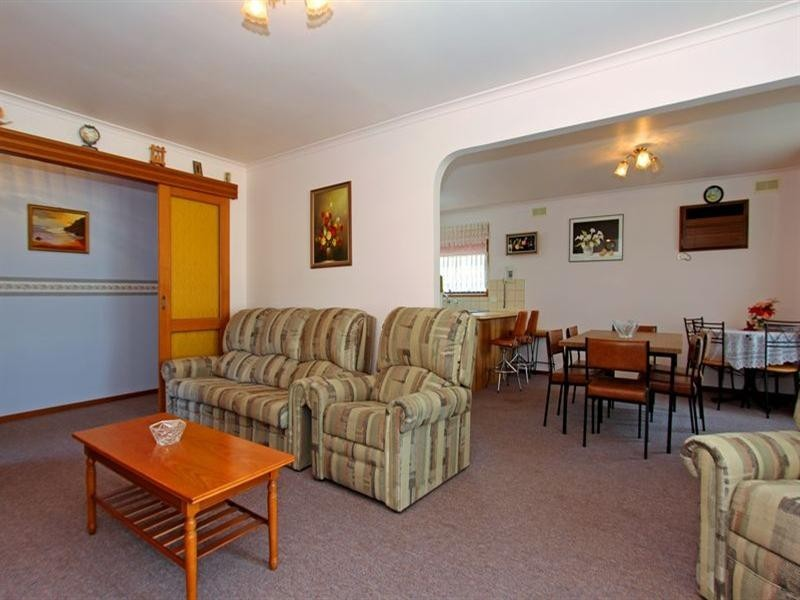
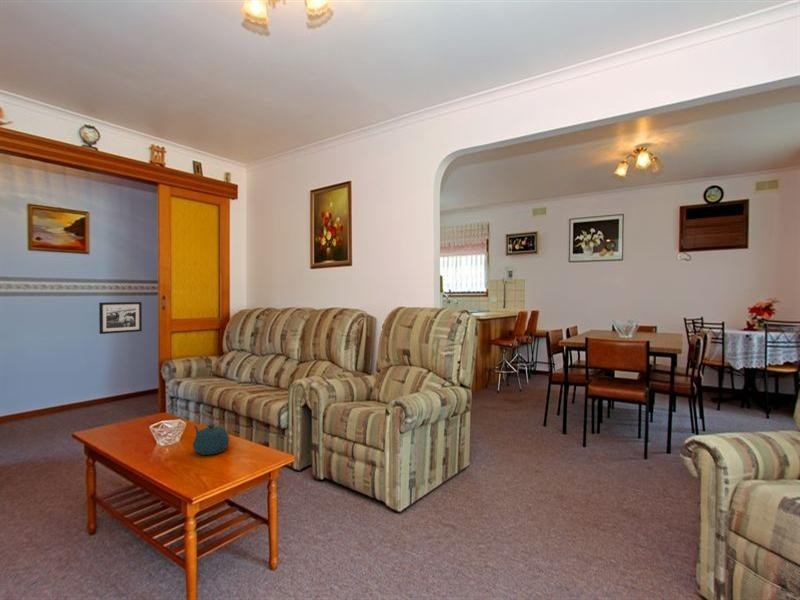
+ teapot (210, 437)
+ picture frame (121, 317)
